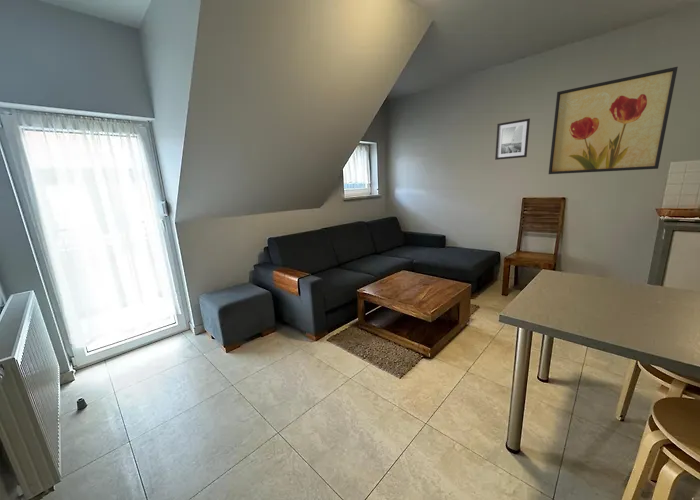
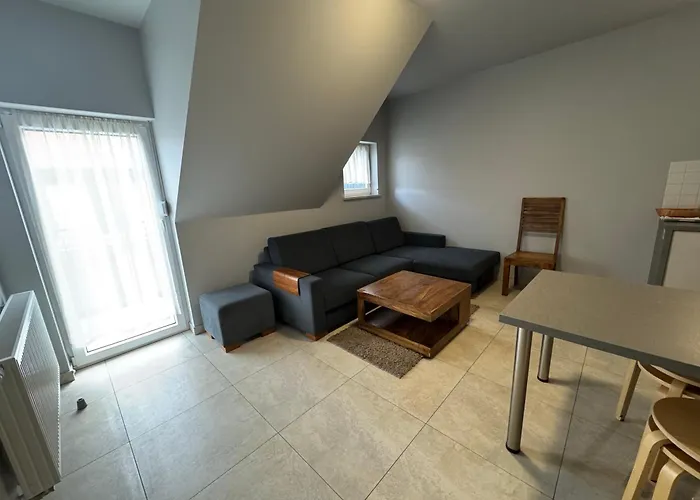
- wall art (604, 127)
- wall art (511, 140)
